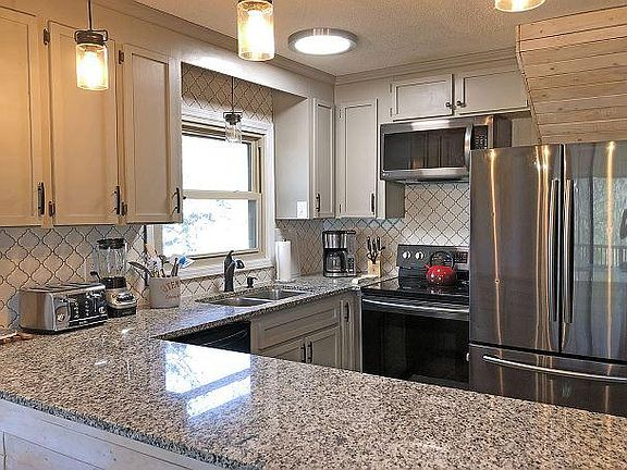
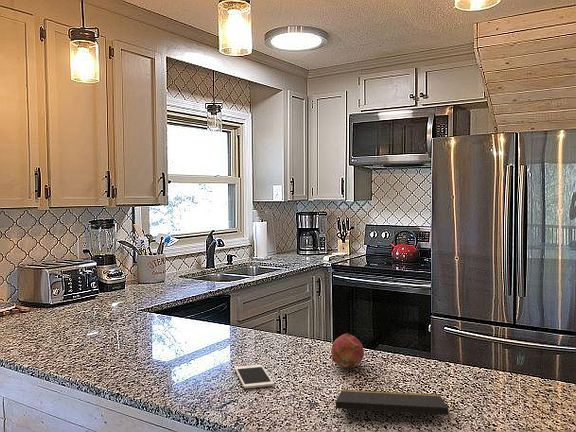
+ notepad (390, 401)
+ fruit (348, 350)
+ cell phone (253, 375)
